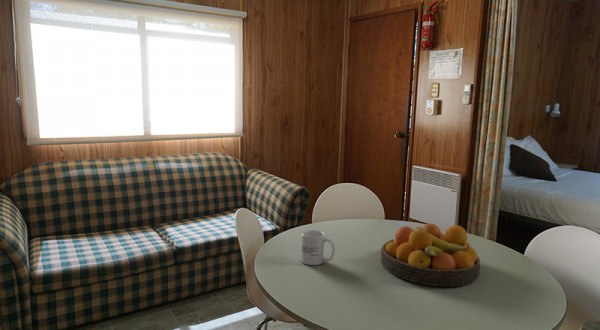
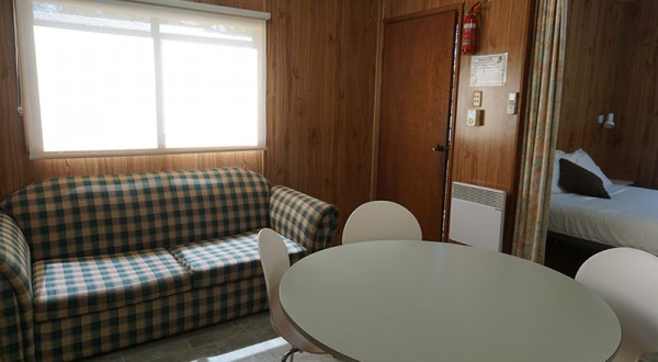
- fruit bowl (430, 246)
- mug (316, 247)
